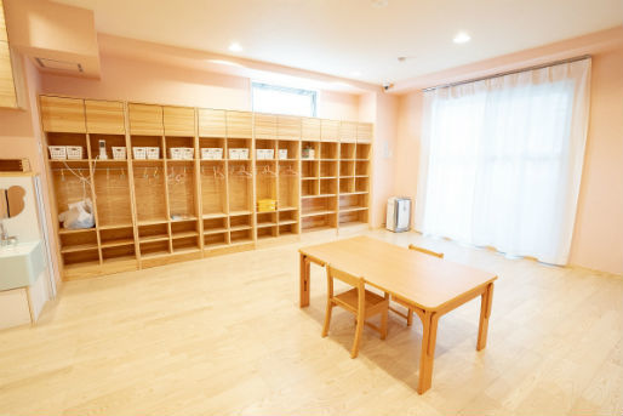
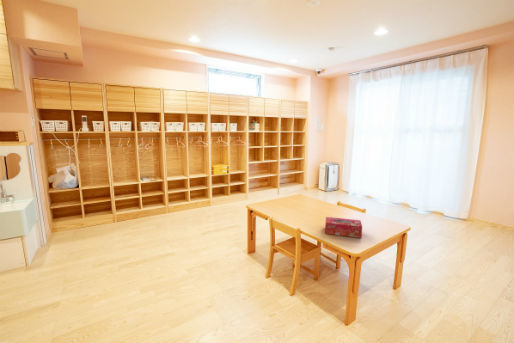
+ tissue box (342, 226)
